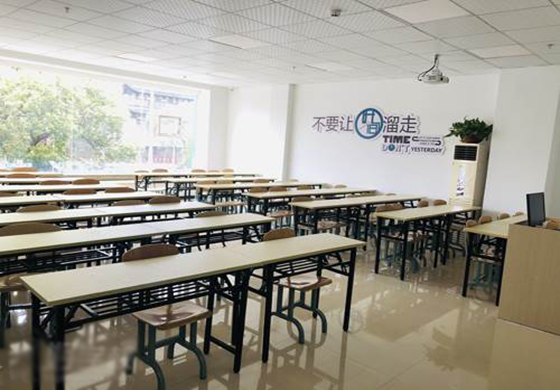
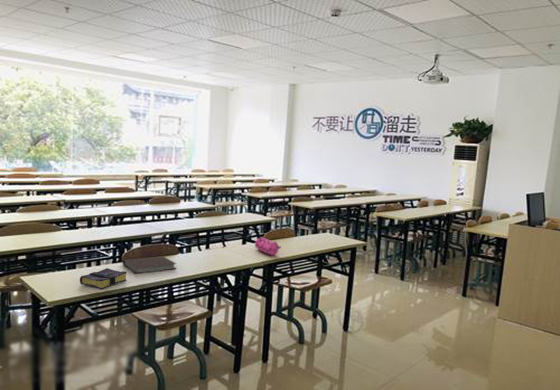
+ pencil case (267, 245)
+ notebook (149, 264)
+ book (103, 277)
